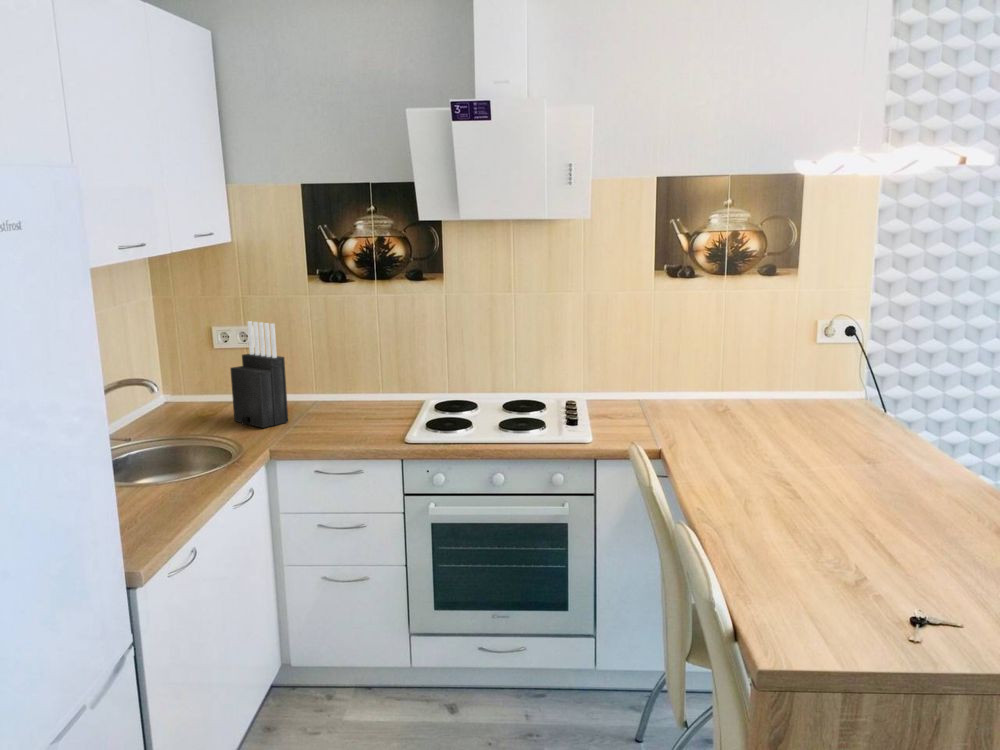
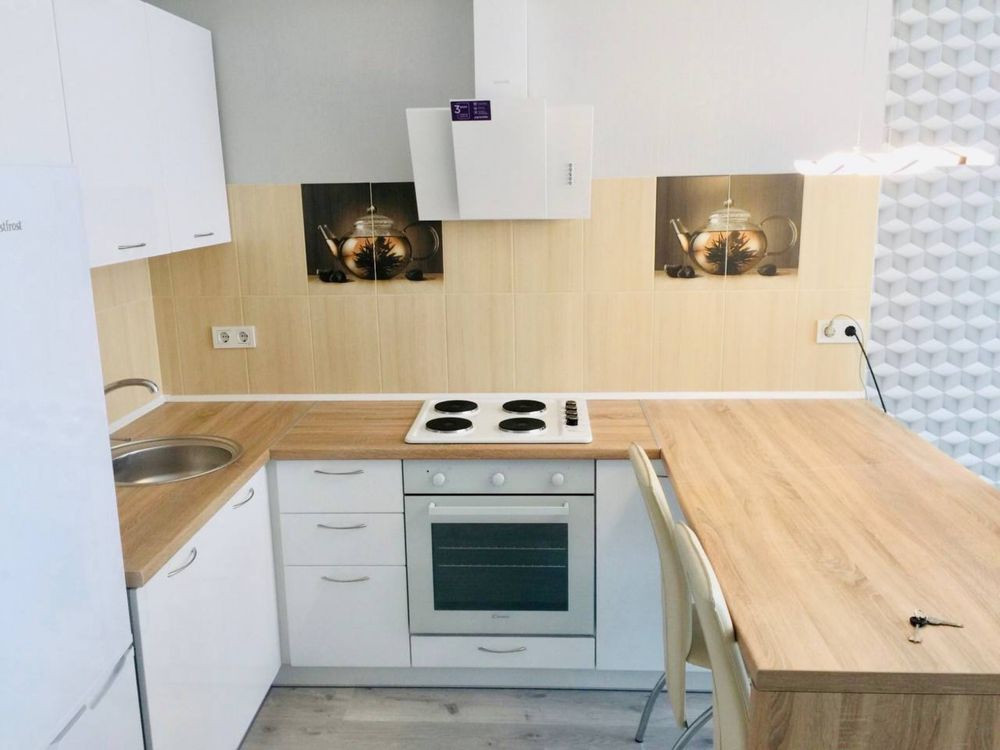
- knife block (255, 373)
